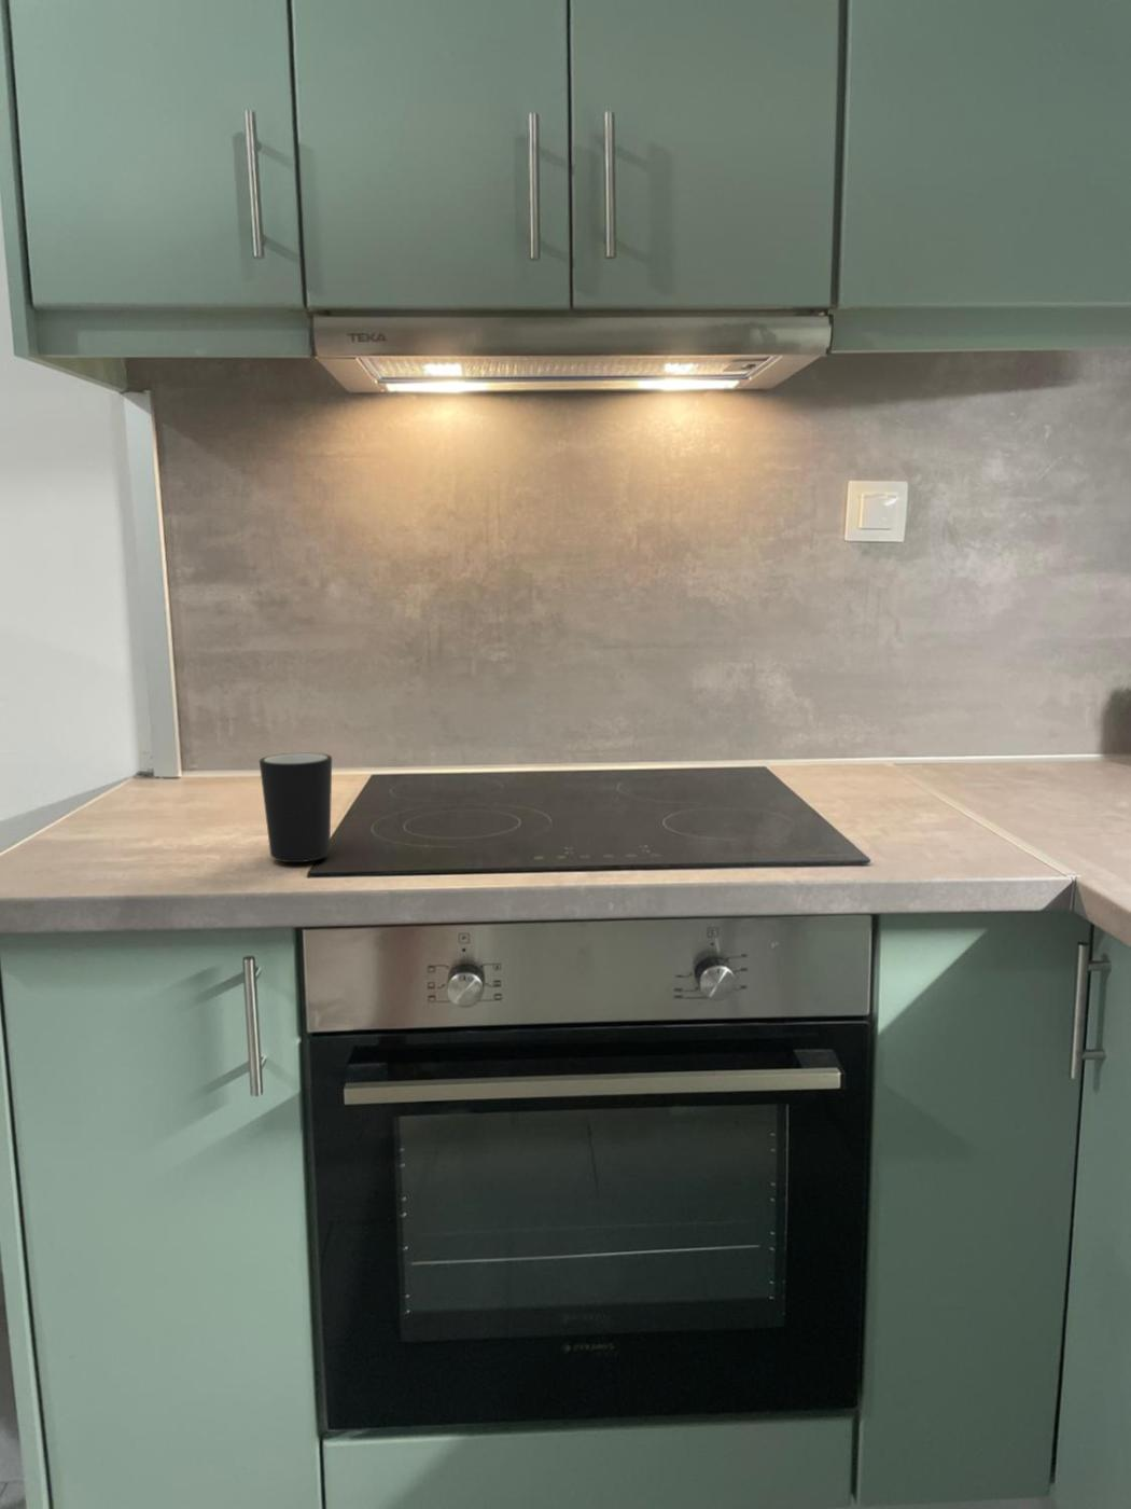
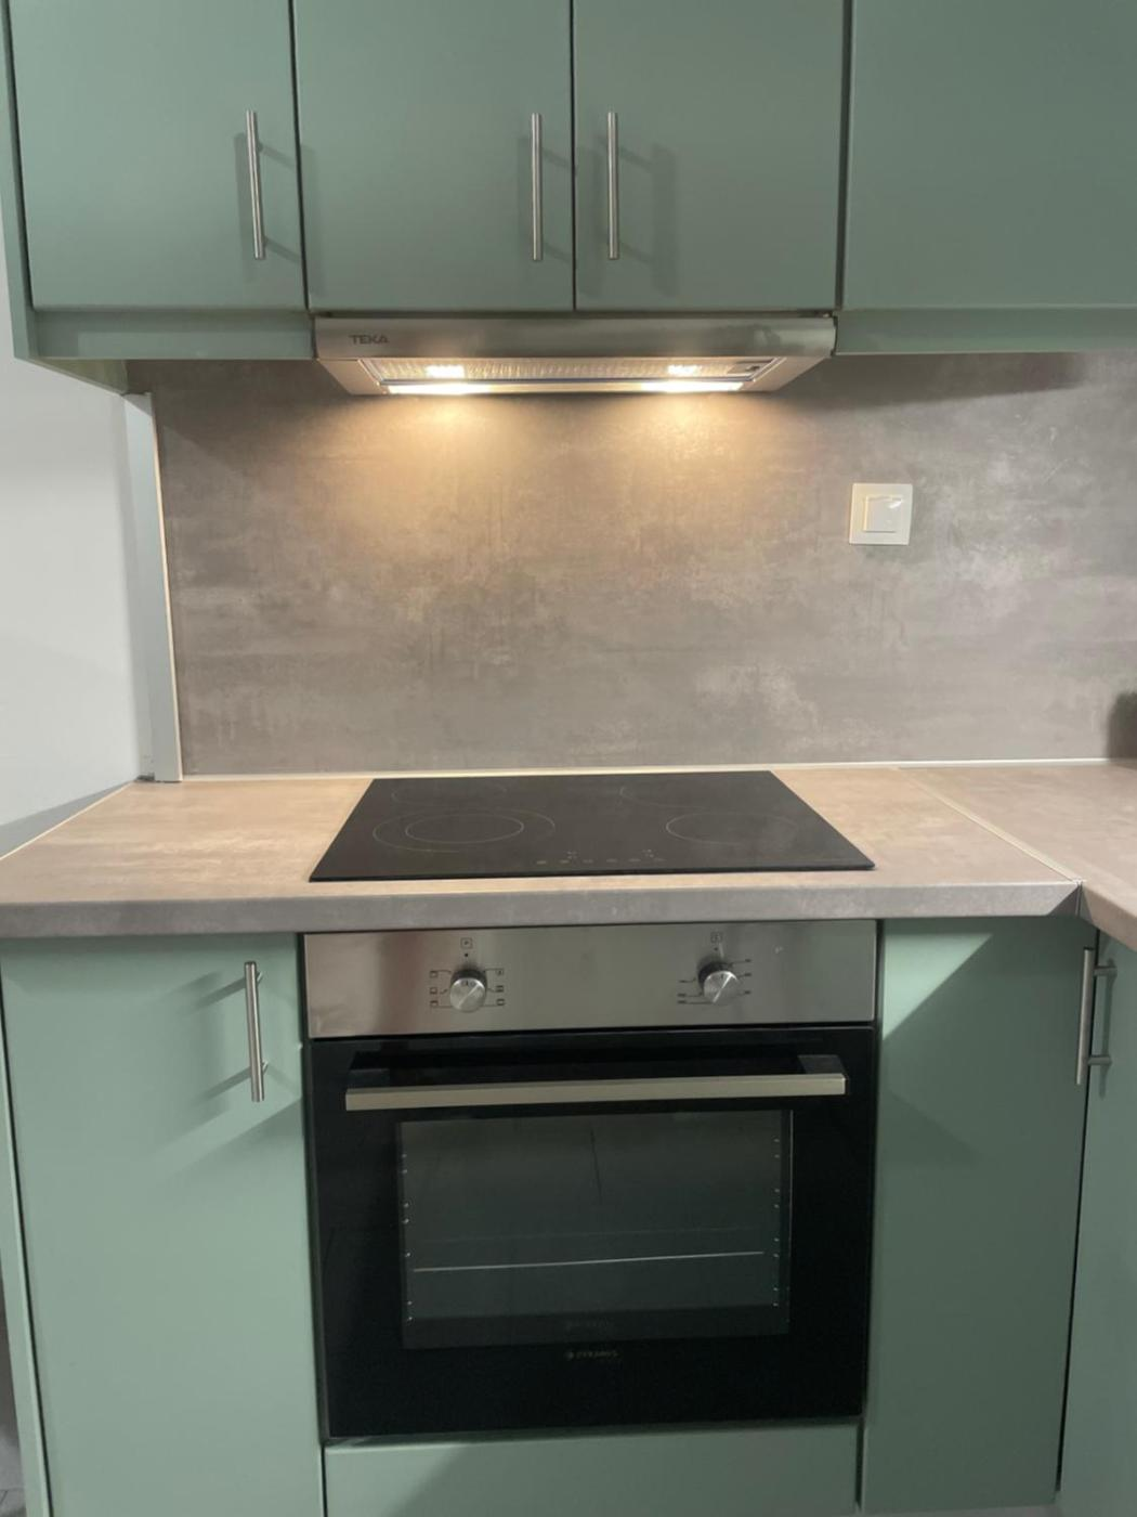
- mug (301, 807)
